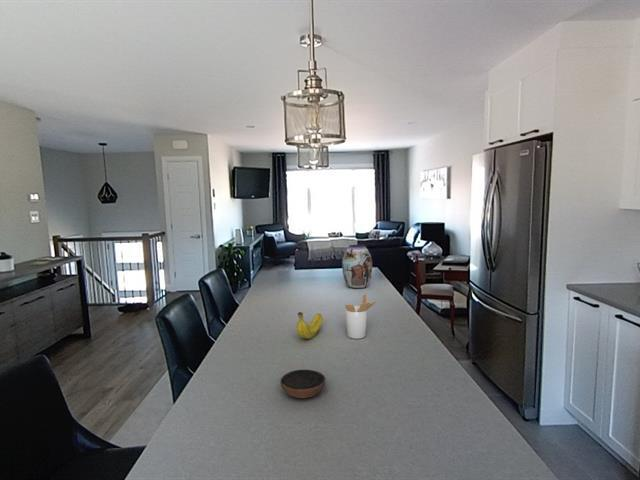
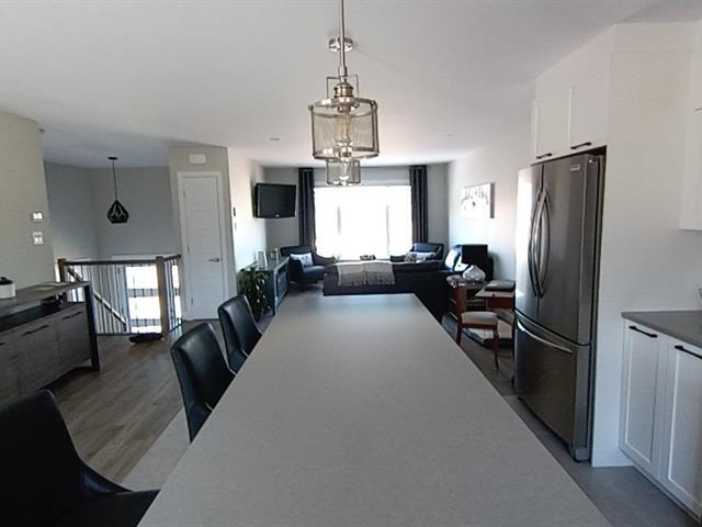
- fruit (311, 322)
- utensil holder (360, 317)
- vase (357, 266)
- bowl (303, 386)
